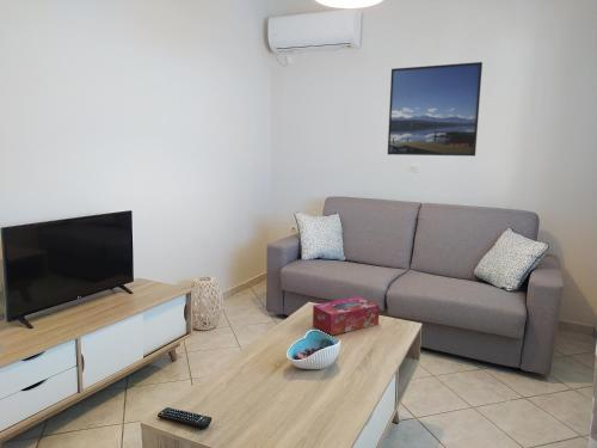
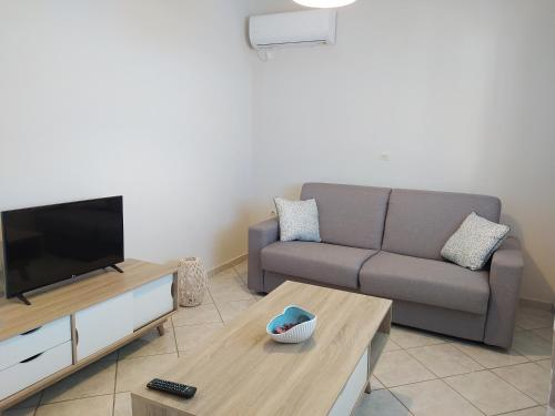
- tissue box (345, 314)
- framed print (432, 111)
